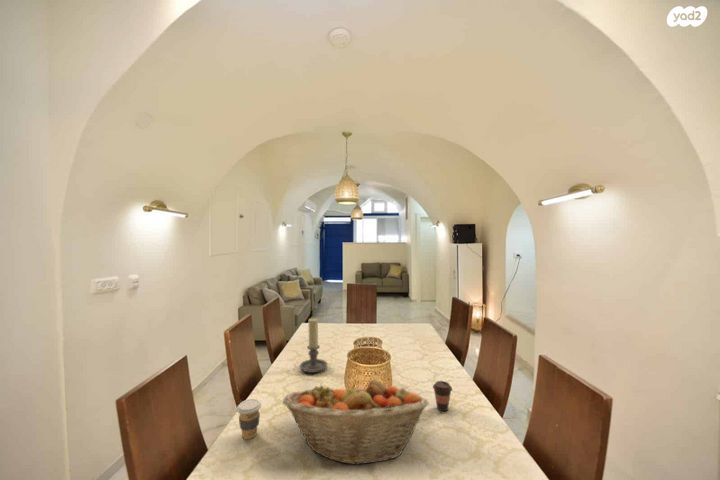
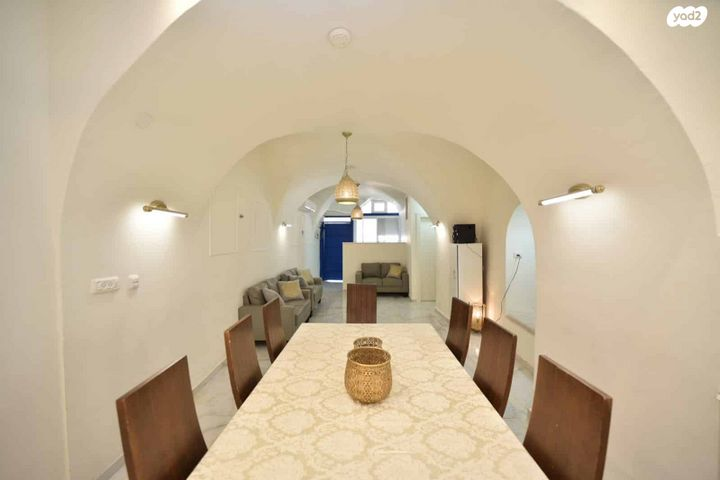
- fruit basket (355, 410)
- coffee cup (442, 396)
- coffee cup (249, 419)
- candle holder (313, 342)
